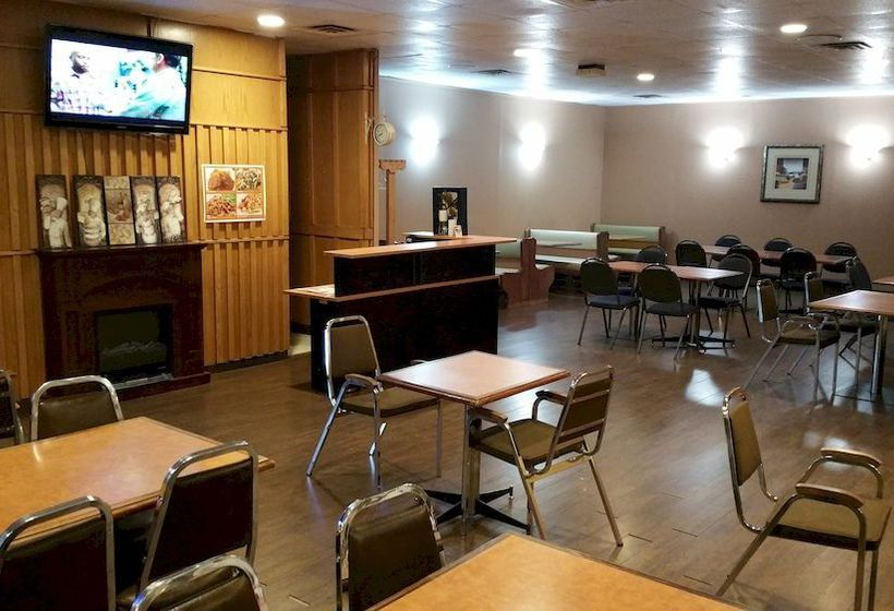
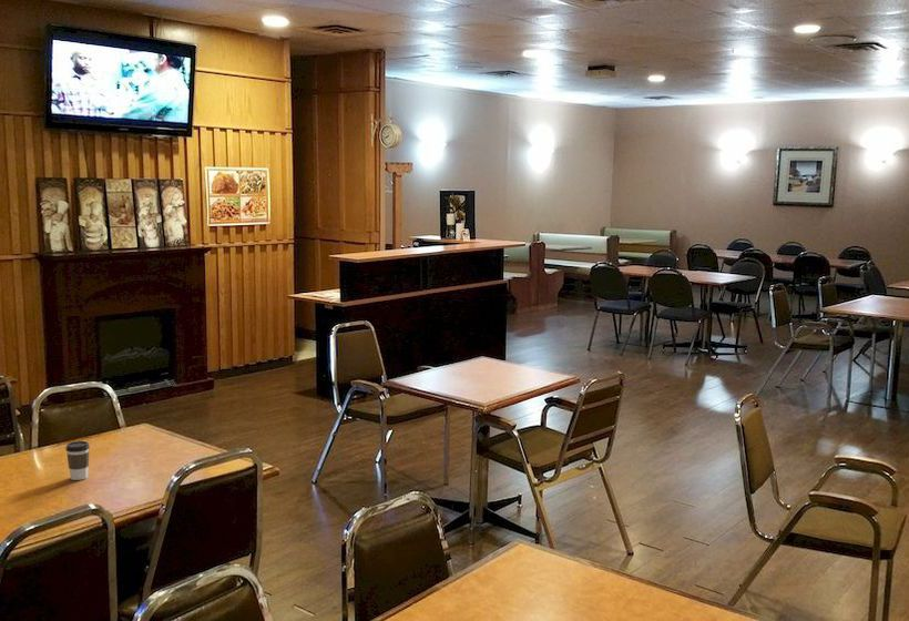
+ coffee cup (78, 460)
